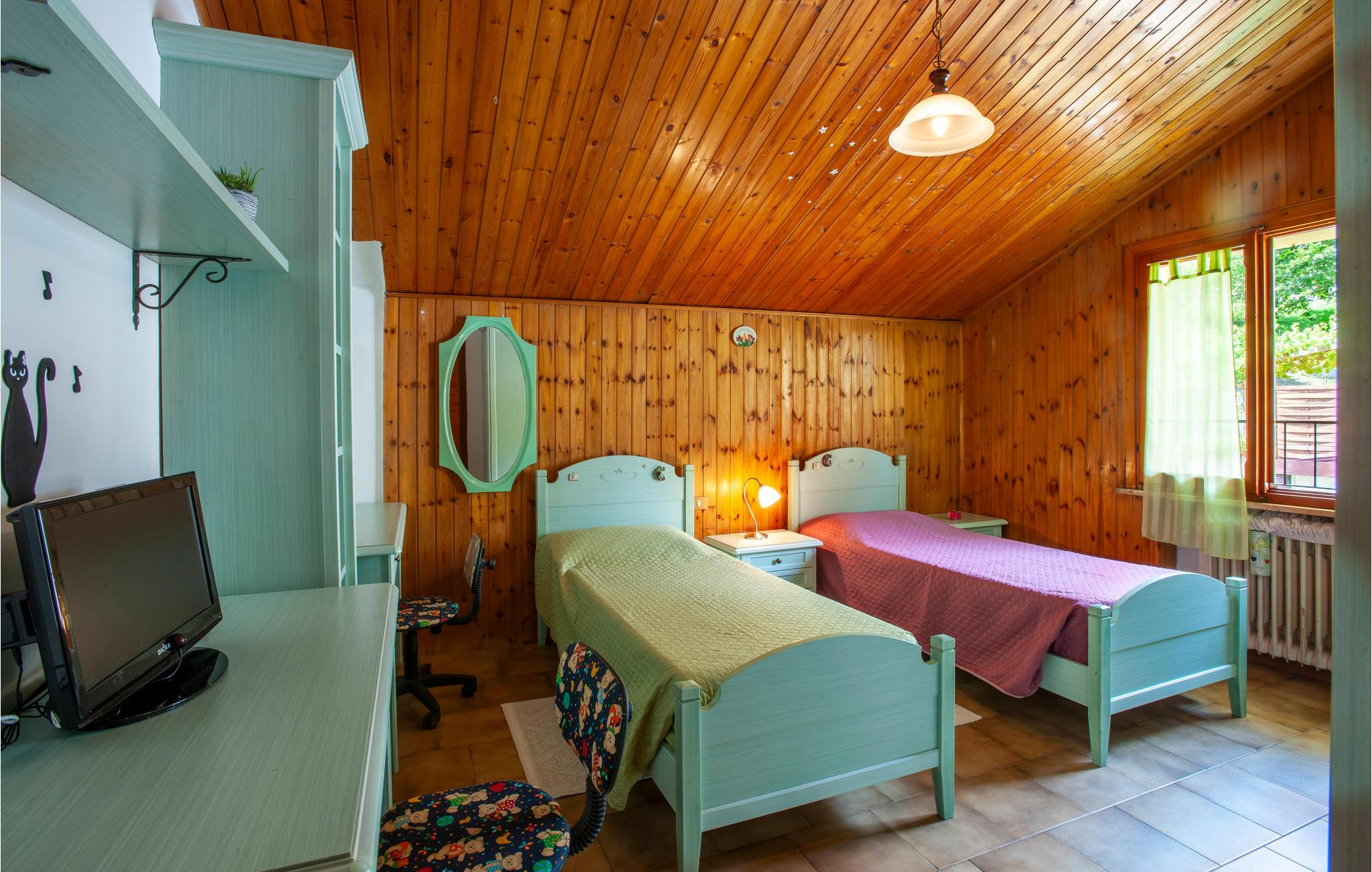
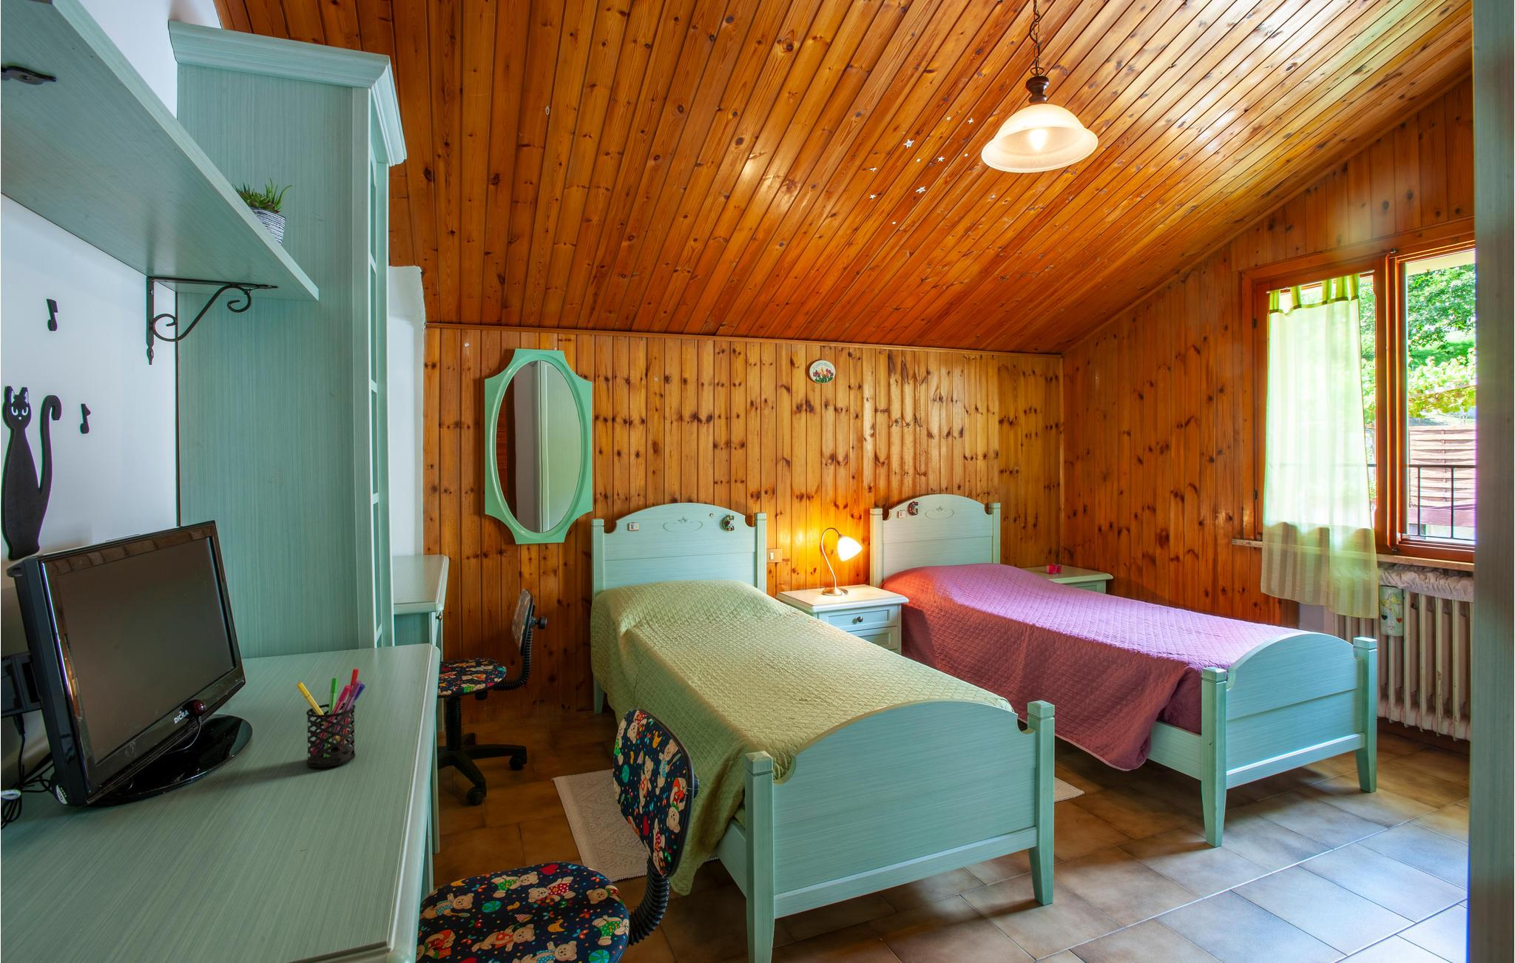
+ pen holder (335, 713)
